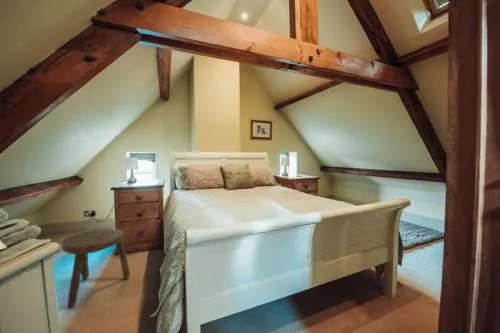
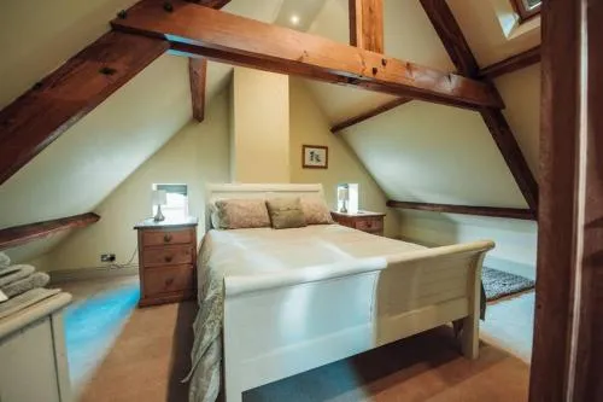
- stool (87, 263)
